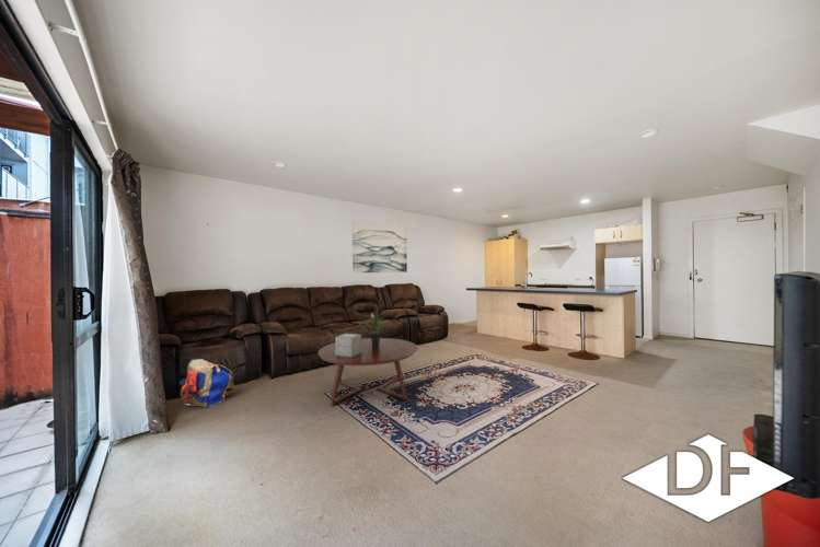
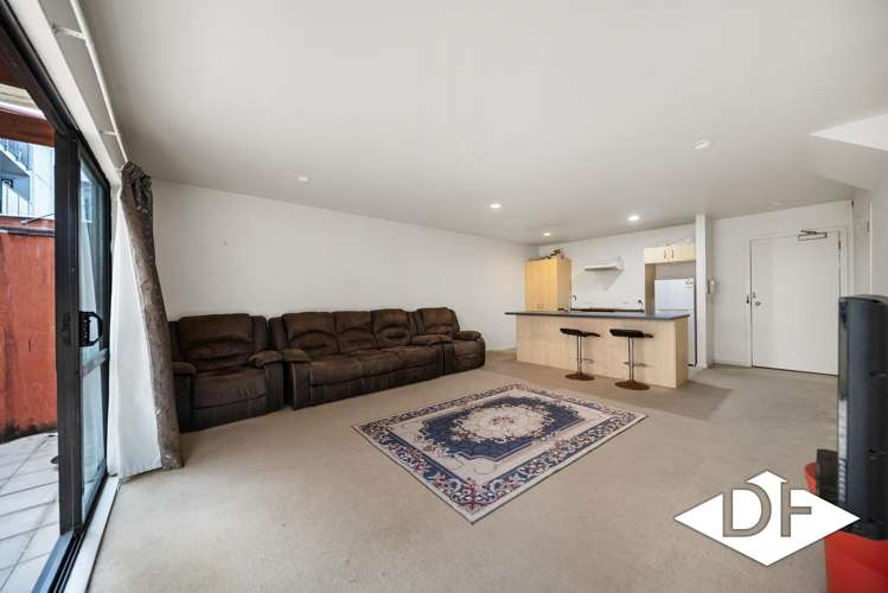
- wall art (381, 248)
- coffee table (369, 364)
- potted plant (374, 329)
- backpack (207, 380)
- decorative box (348, 345)
